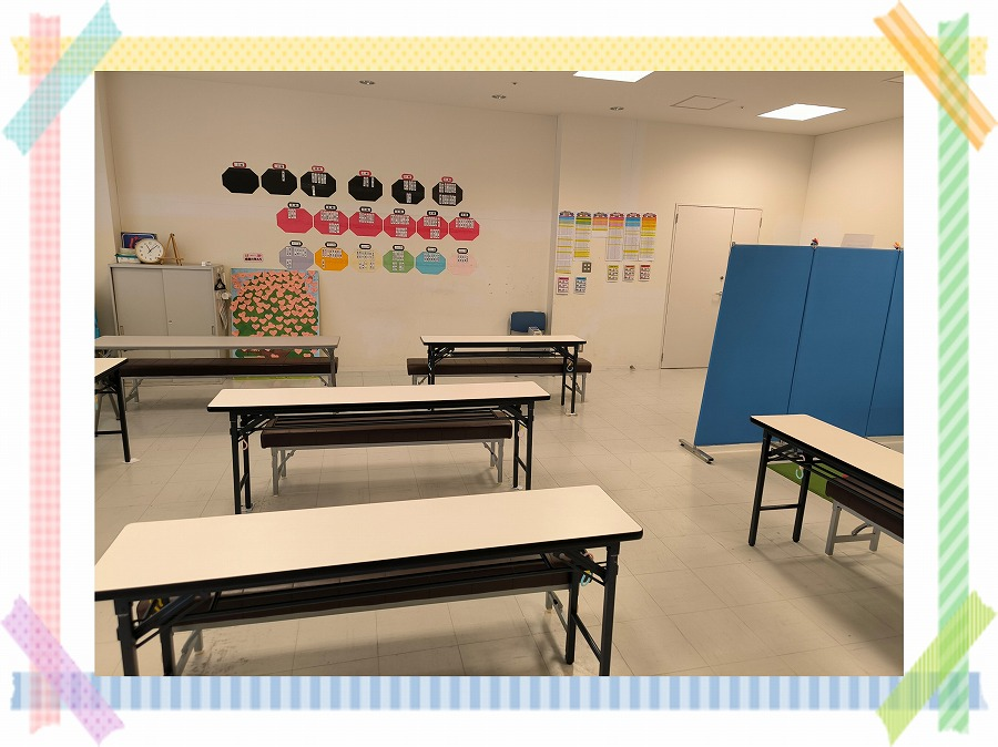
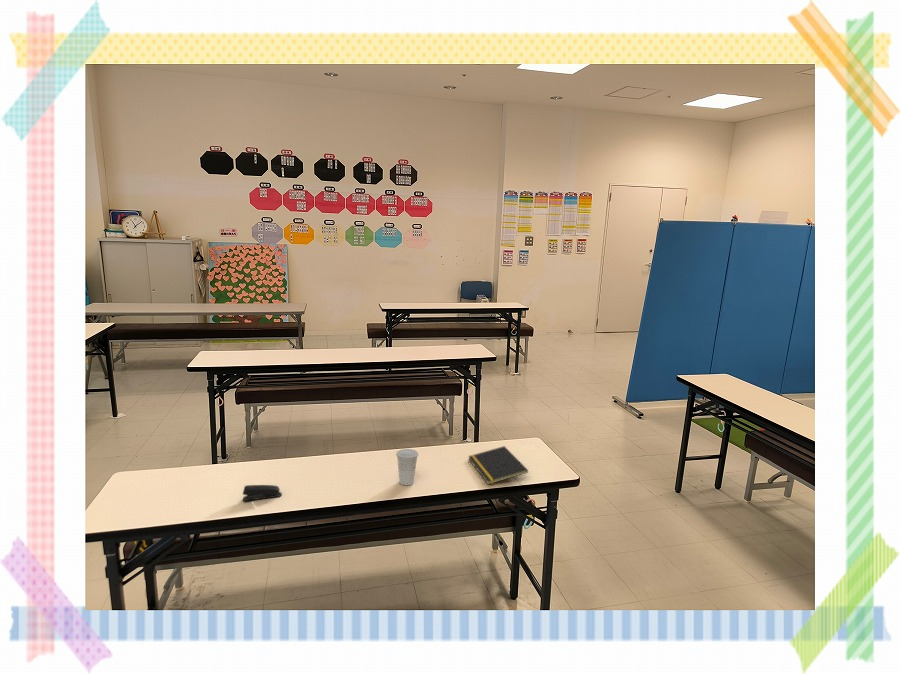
+ notepad (496, 464)
+ cup (406, 467)
+ stapler (262, 490)
